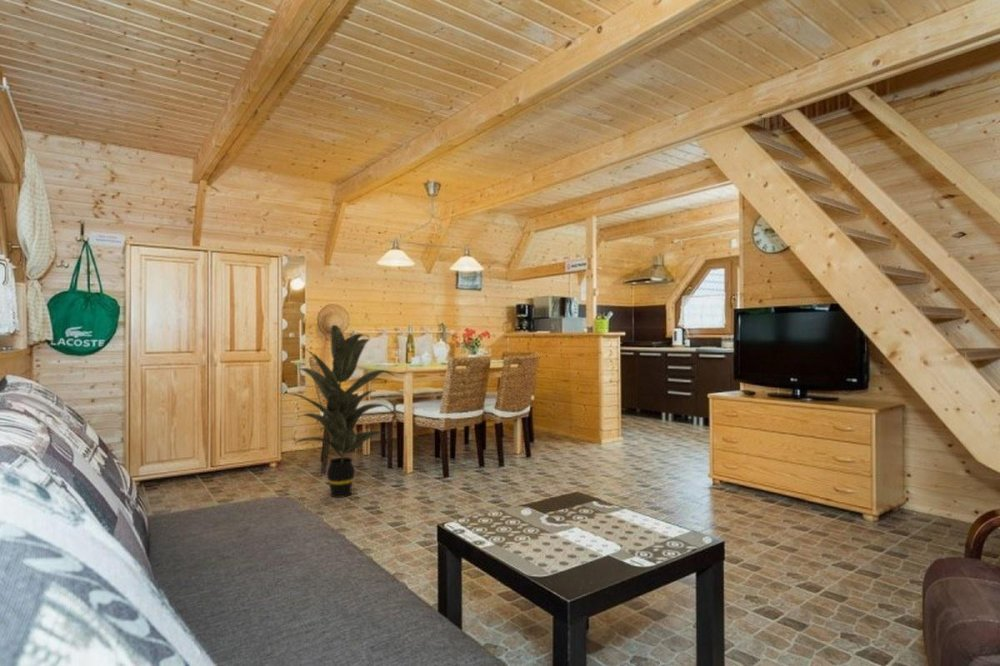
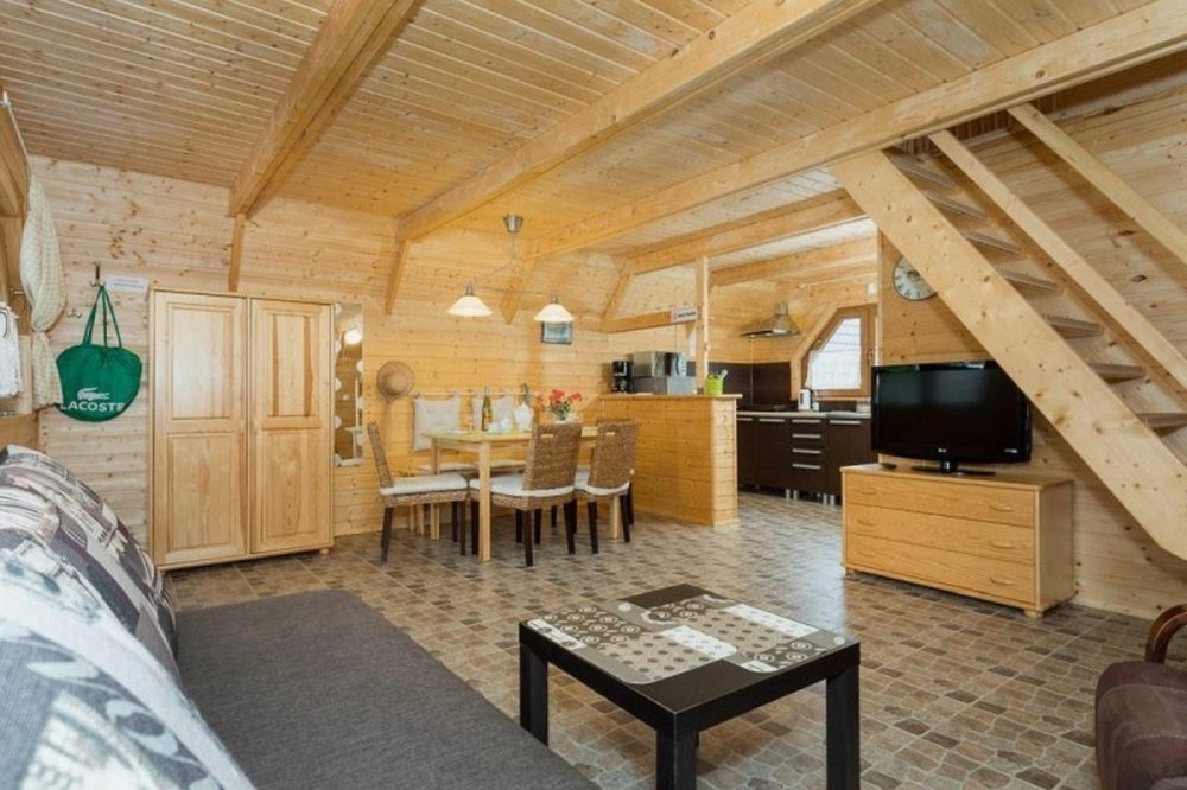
- indoor plant (342, 408)
